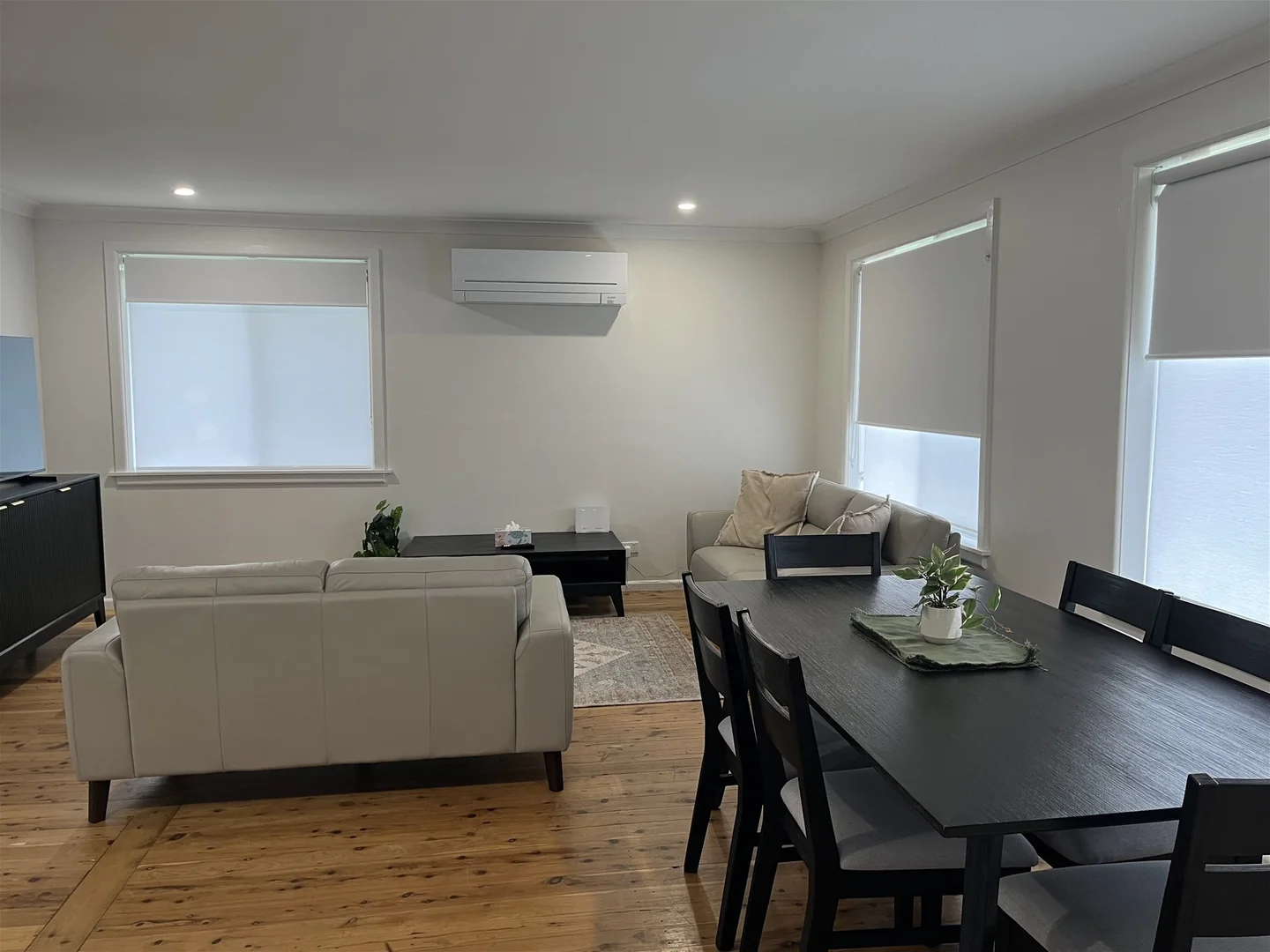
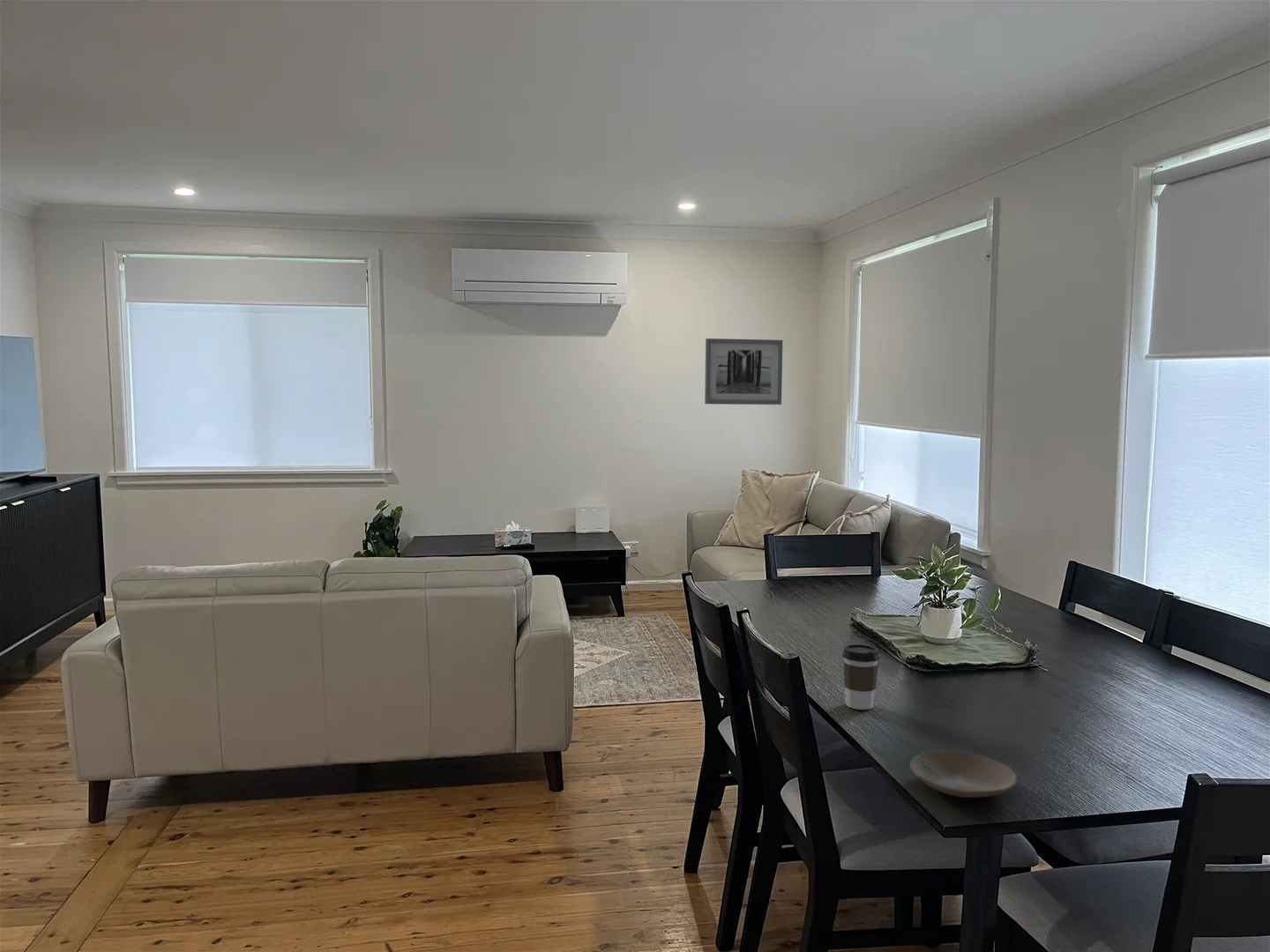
+ wall art (743, 371)
+ coffee cup (860, 676)
+ plate (961, 777)
